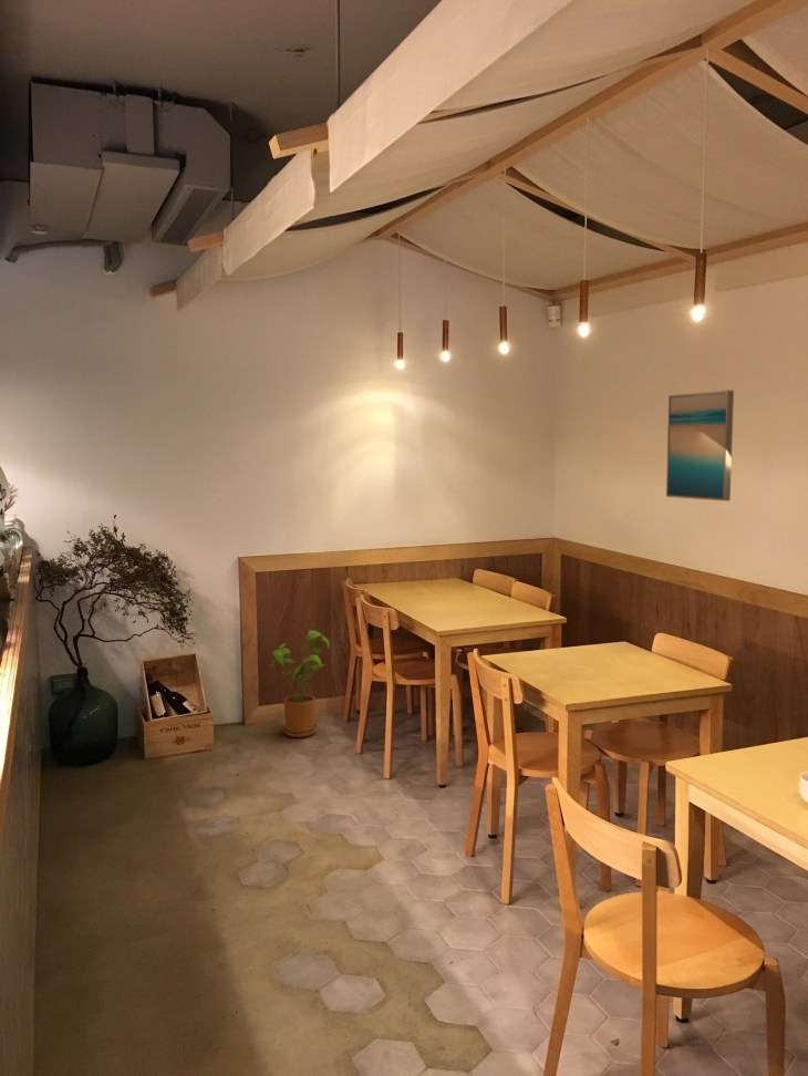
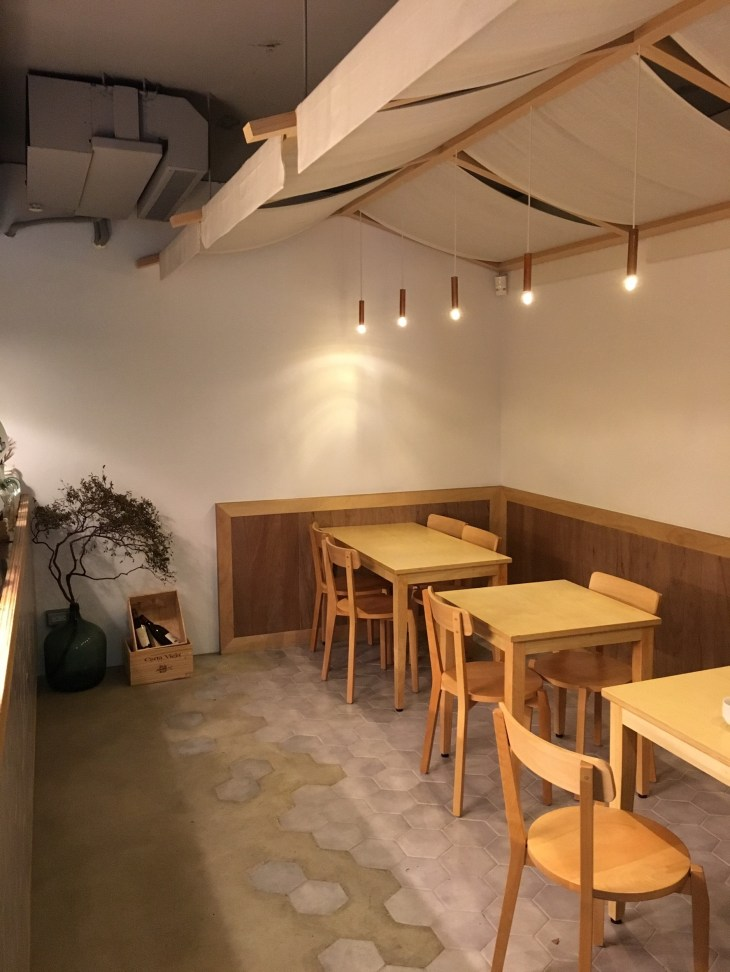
- house plant (302, 683)
- wall art (697, 446)
